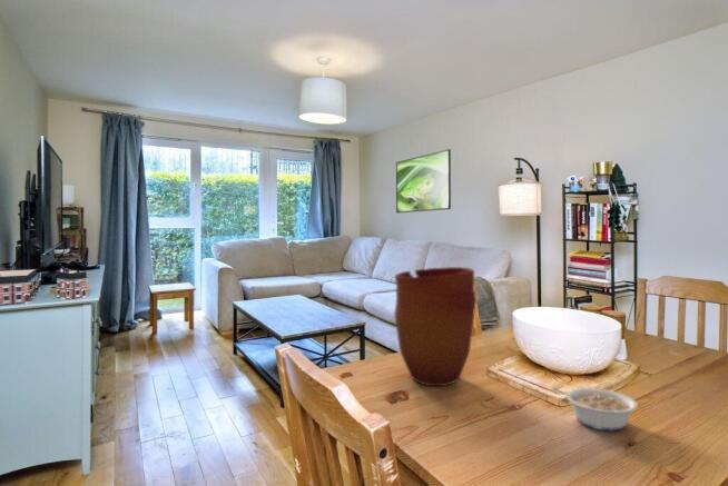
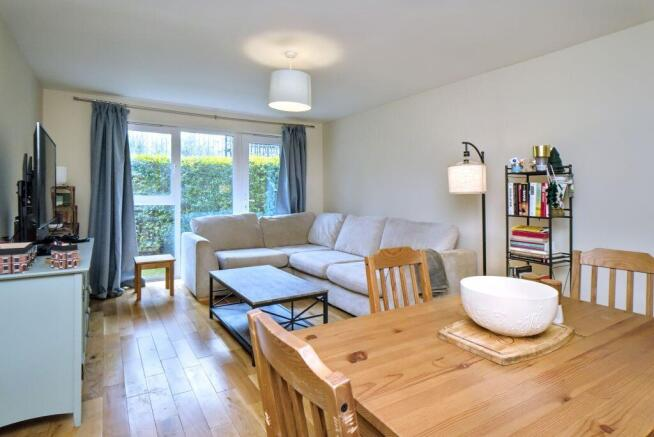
- vase (434, 324)
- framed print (421, 184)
- legume (598, 408)
